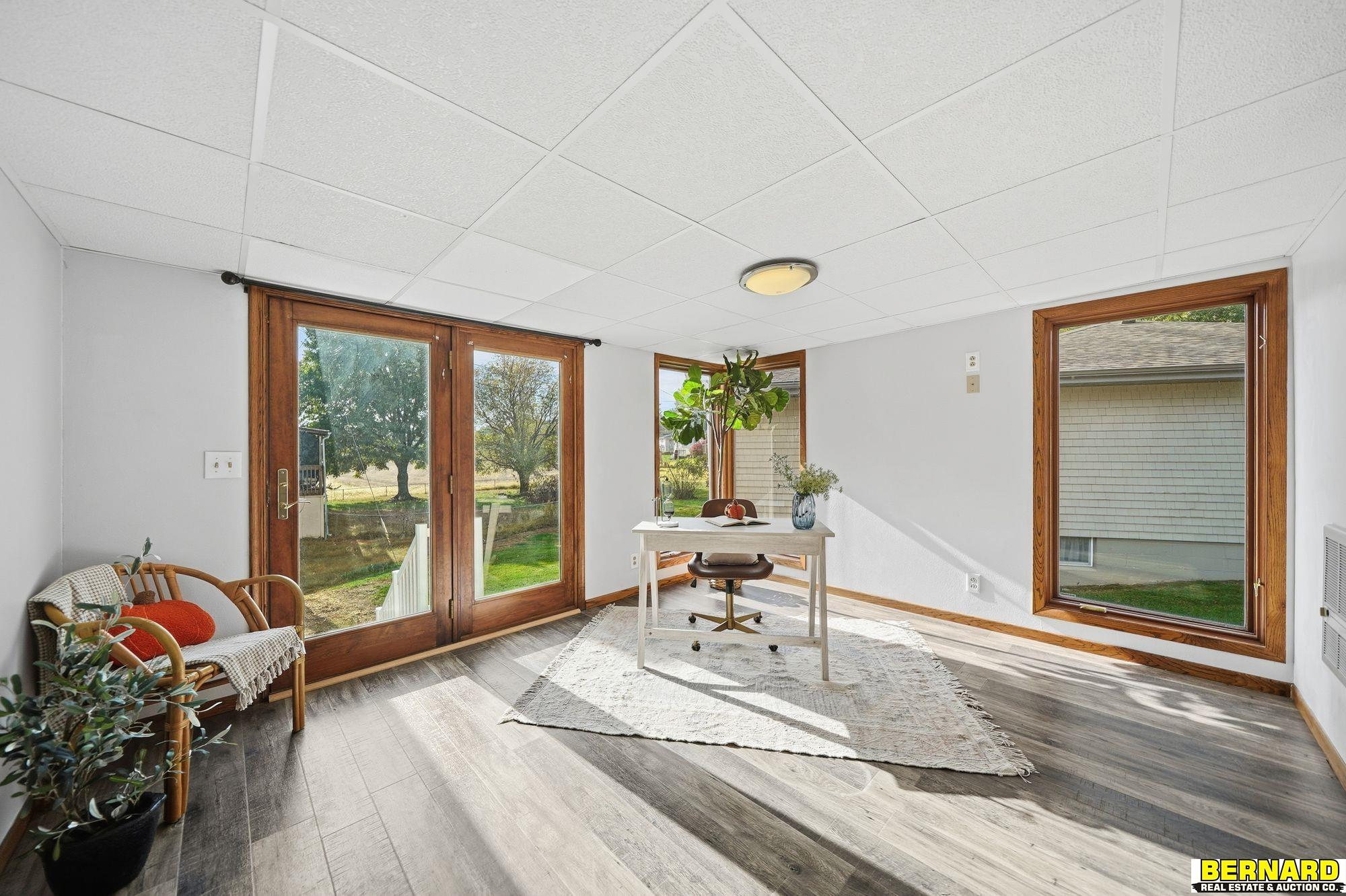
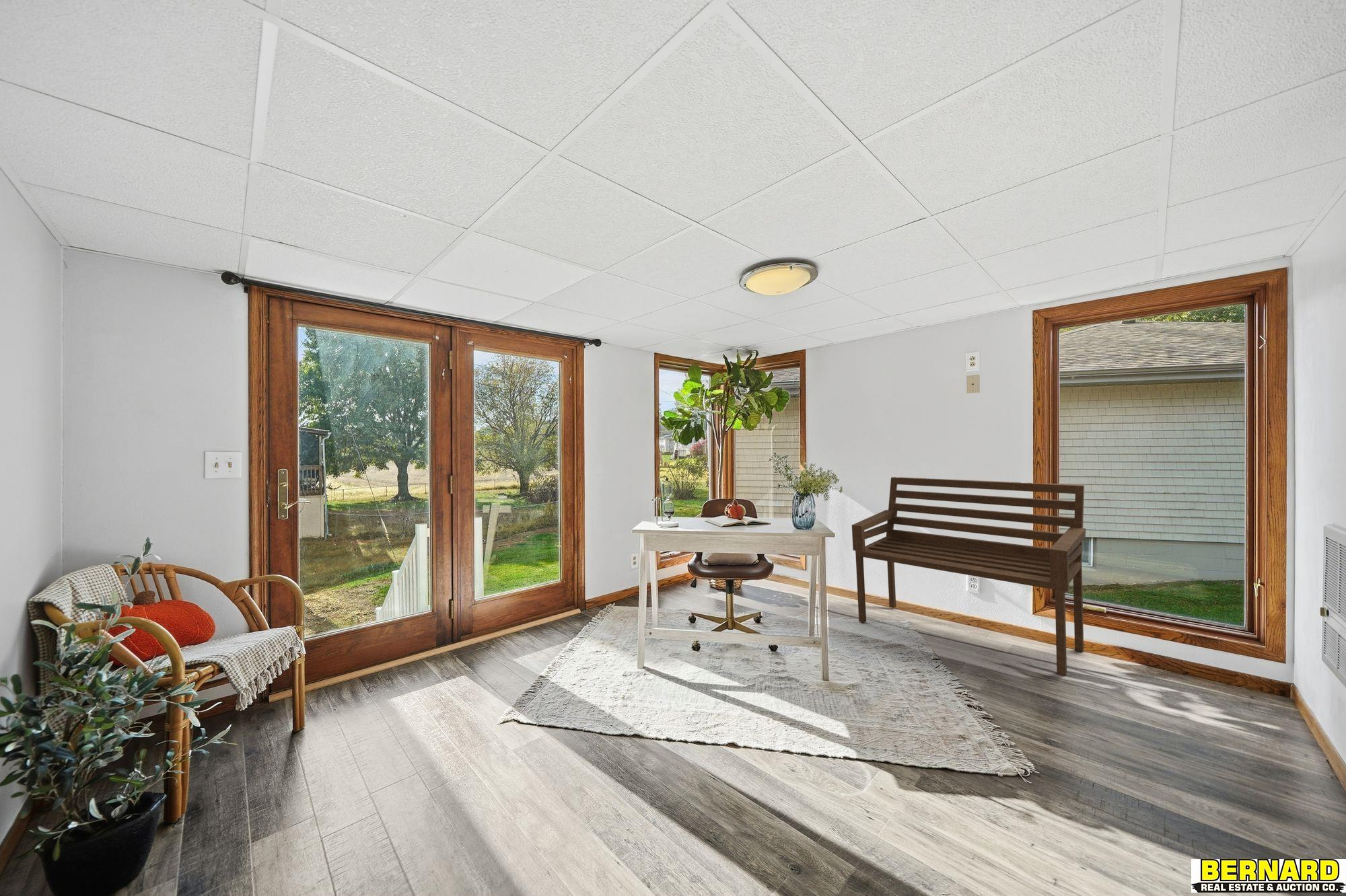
+ bench (961, 559)
